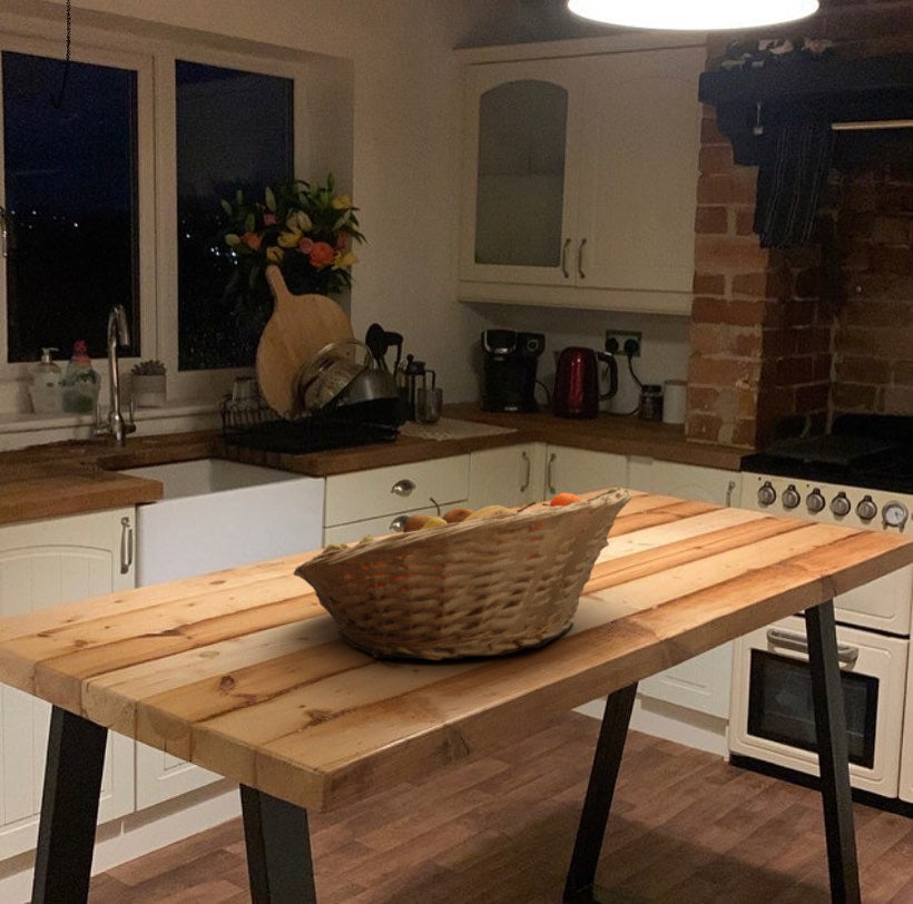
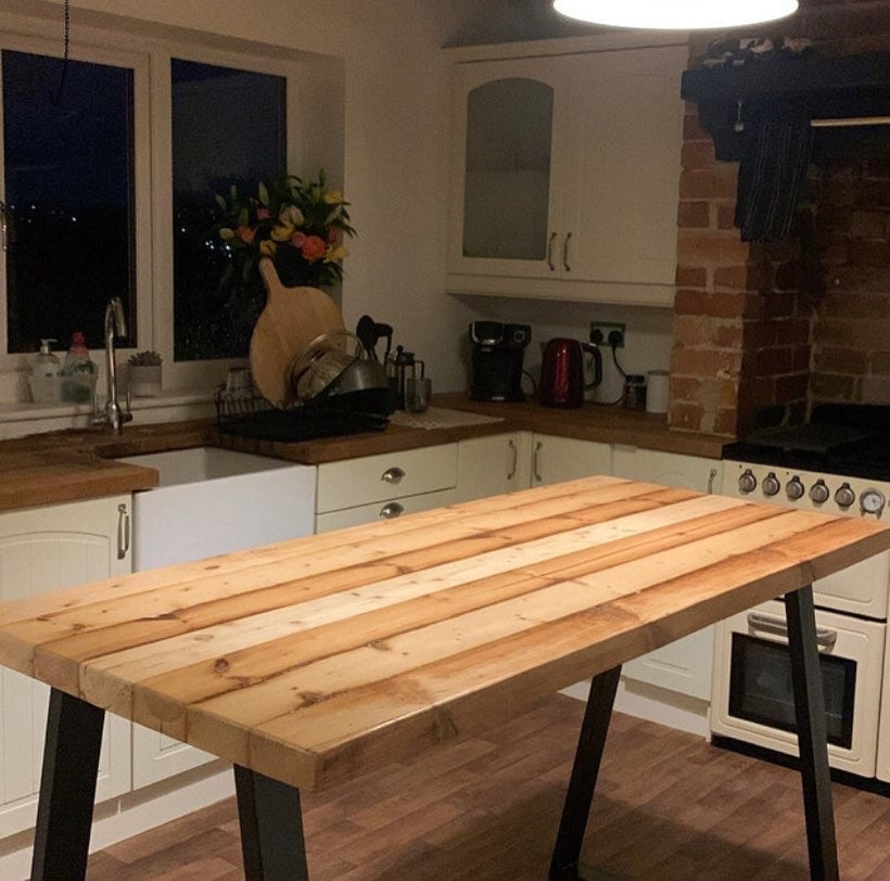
- fruit basket (470, 559)
